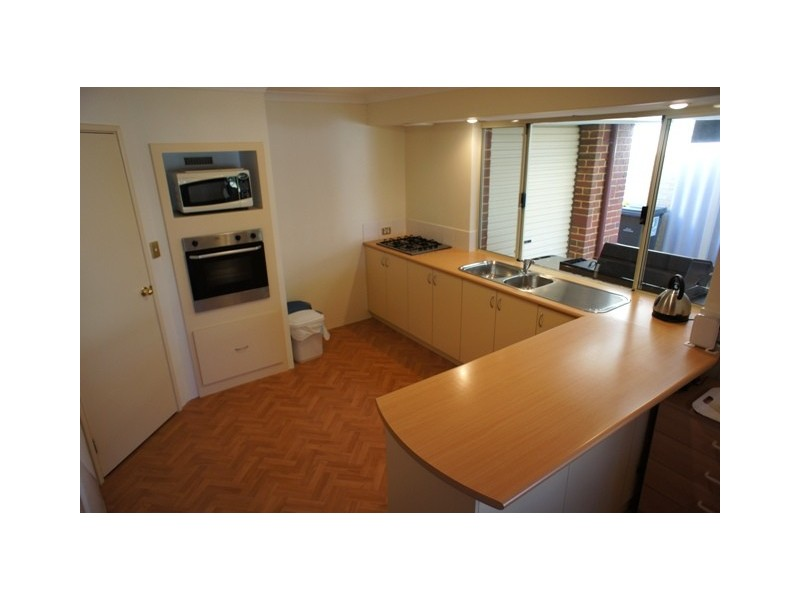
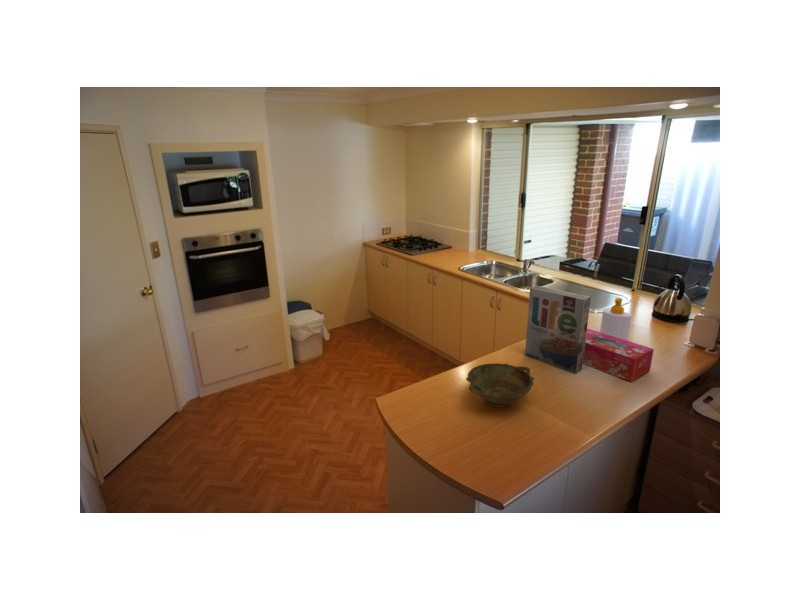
+ cereal box (555, 328)
+ bowl (499, 388)
+ soap bottle (616, 318)
+ tissue box (608, 353)
